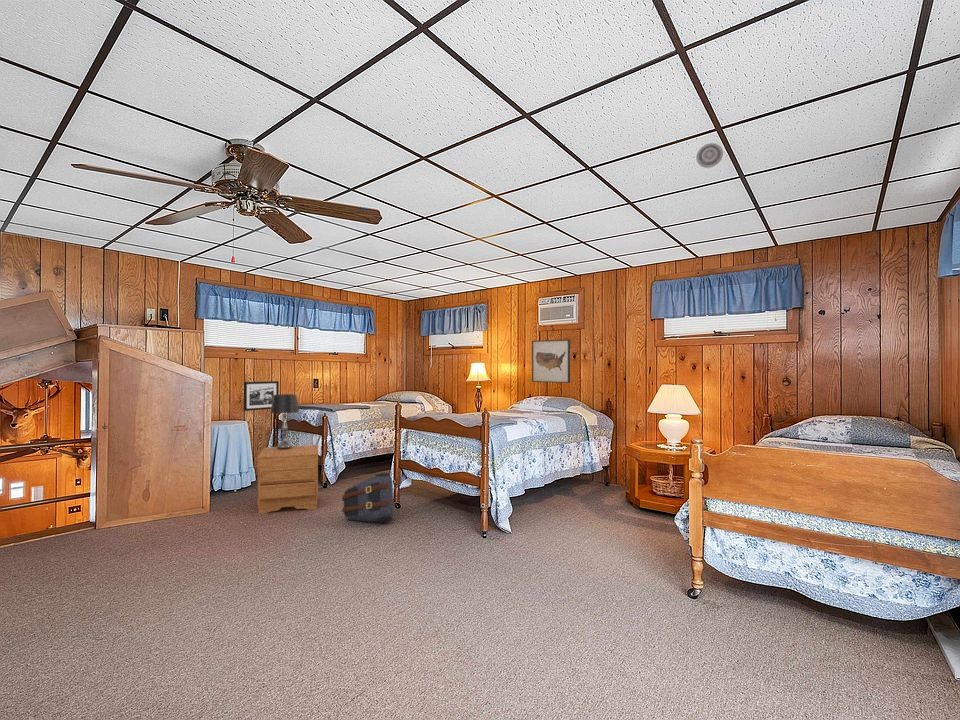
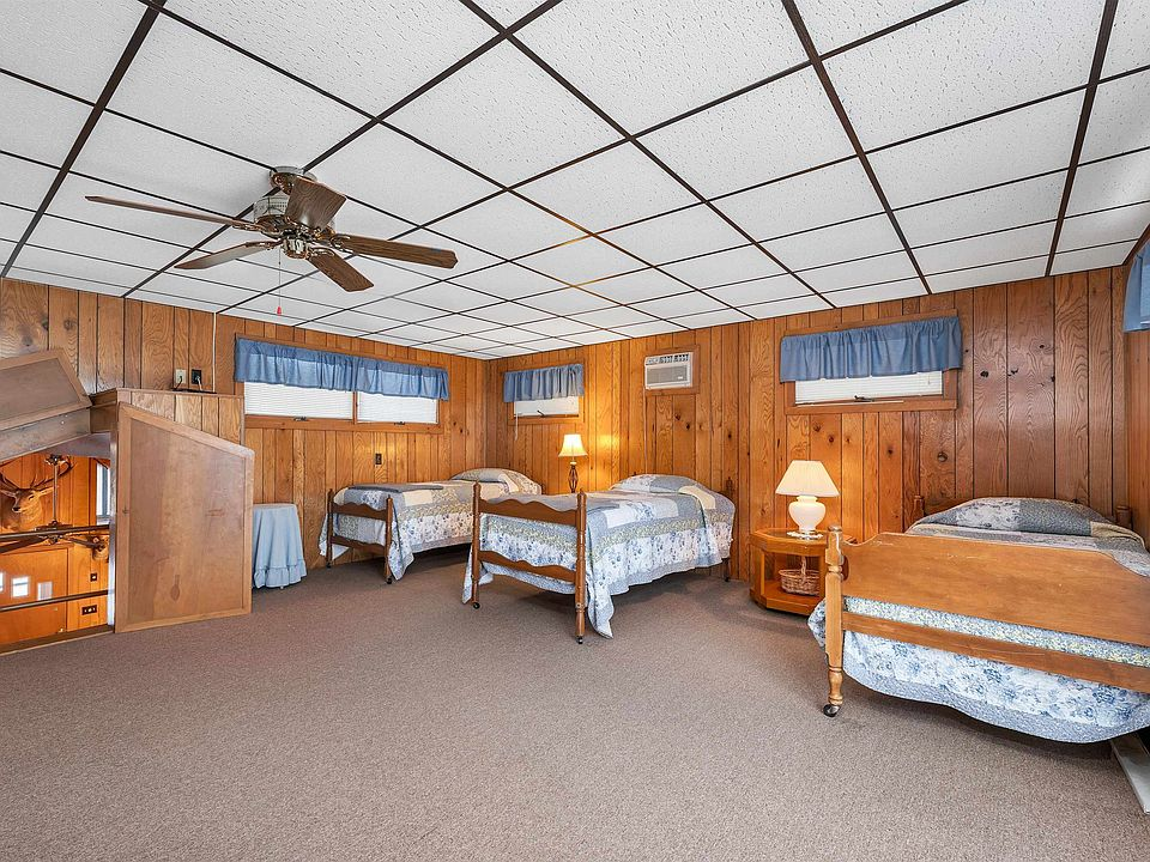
- smoke detector (709, 154)
- picture frame (261, 395)
- wall art (550, 361)
- backpack (370, 494)
- table lamp (284, 422)
- nightstand (289, 478)
